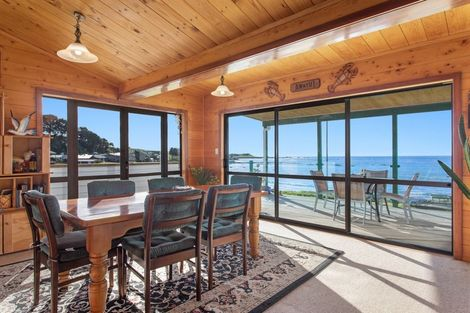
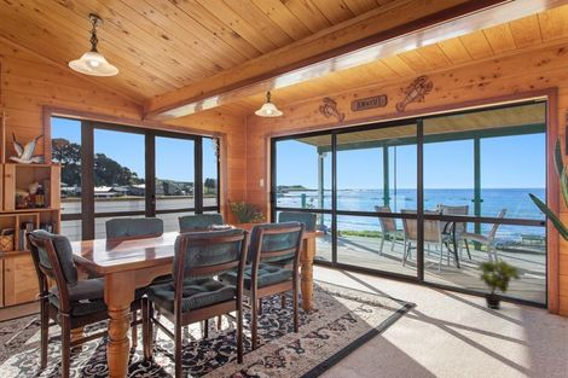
+ potted plant (497, 281)
